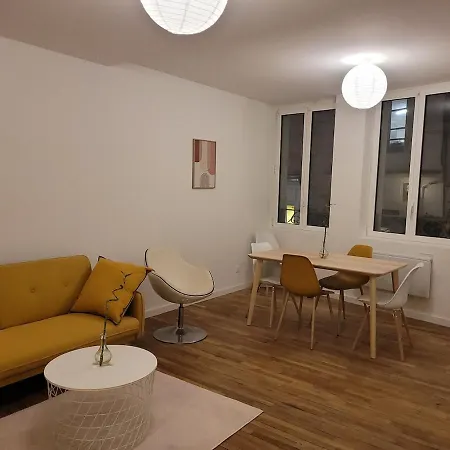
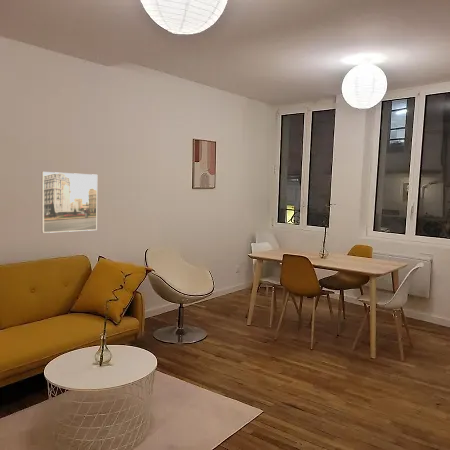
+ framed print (70, 202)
